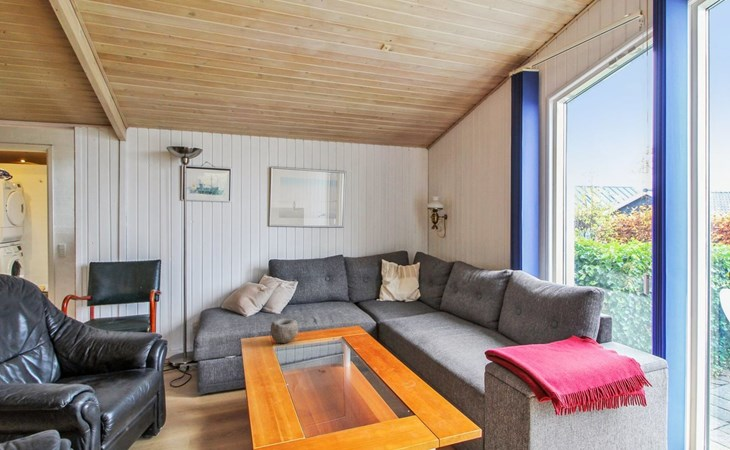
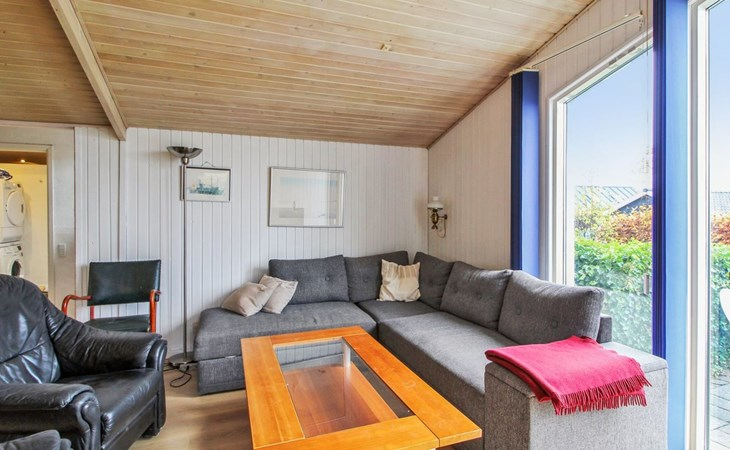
- bowl (284, 331)
